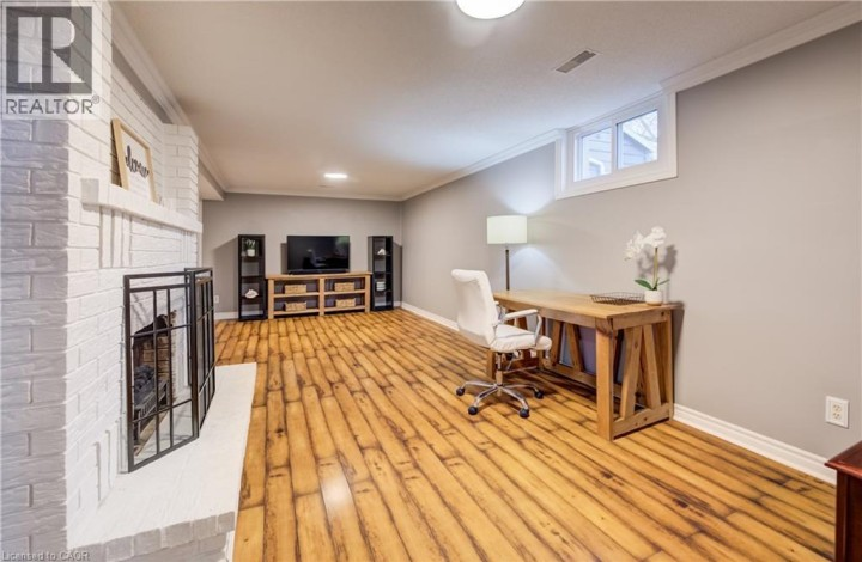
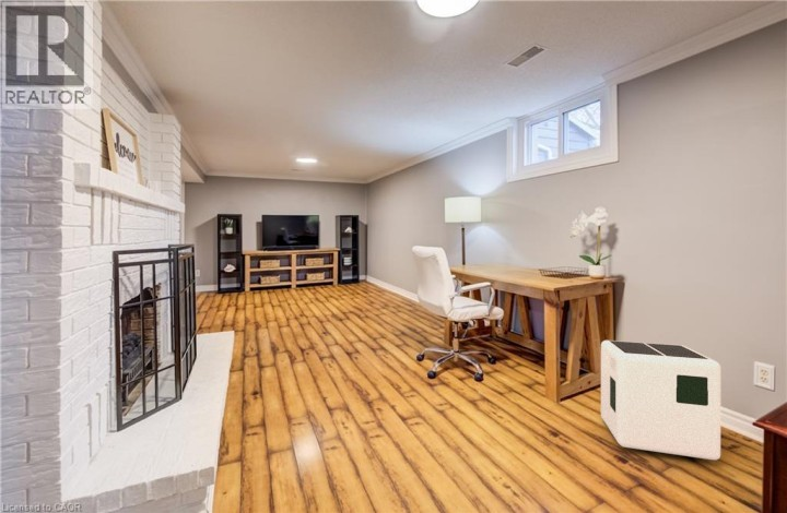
+ air purifier (654, 395)
